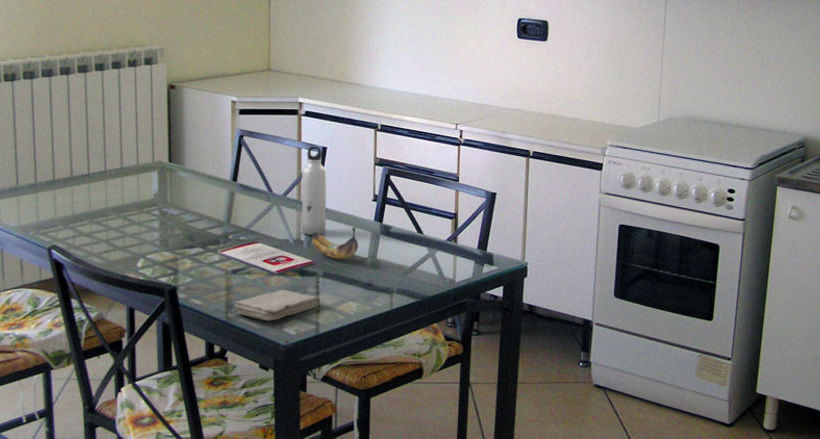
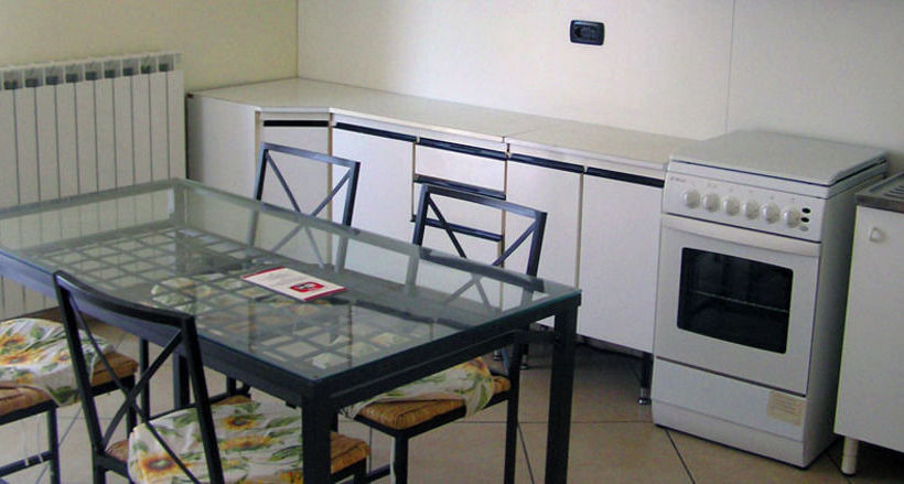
- washcloth (276, 303)
- banana (333, 243)
- water bottle (313, 189)
